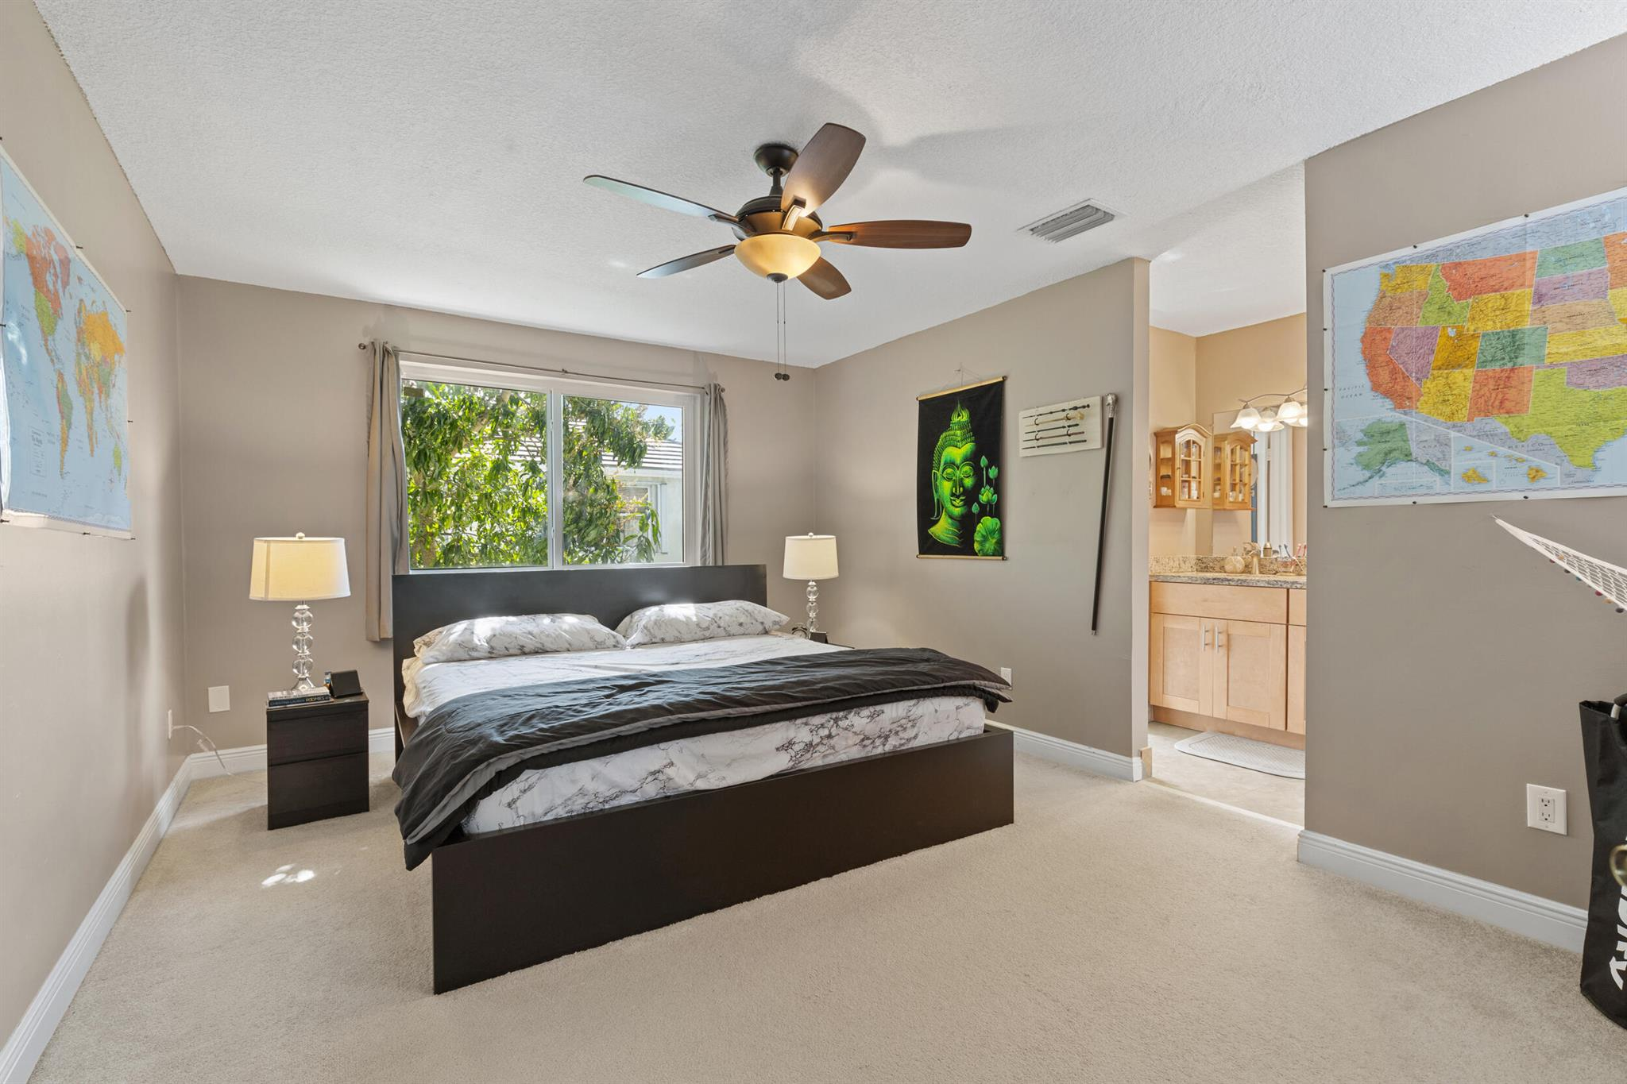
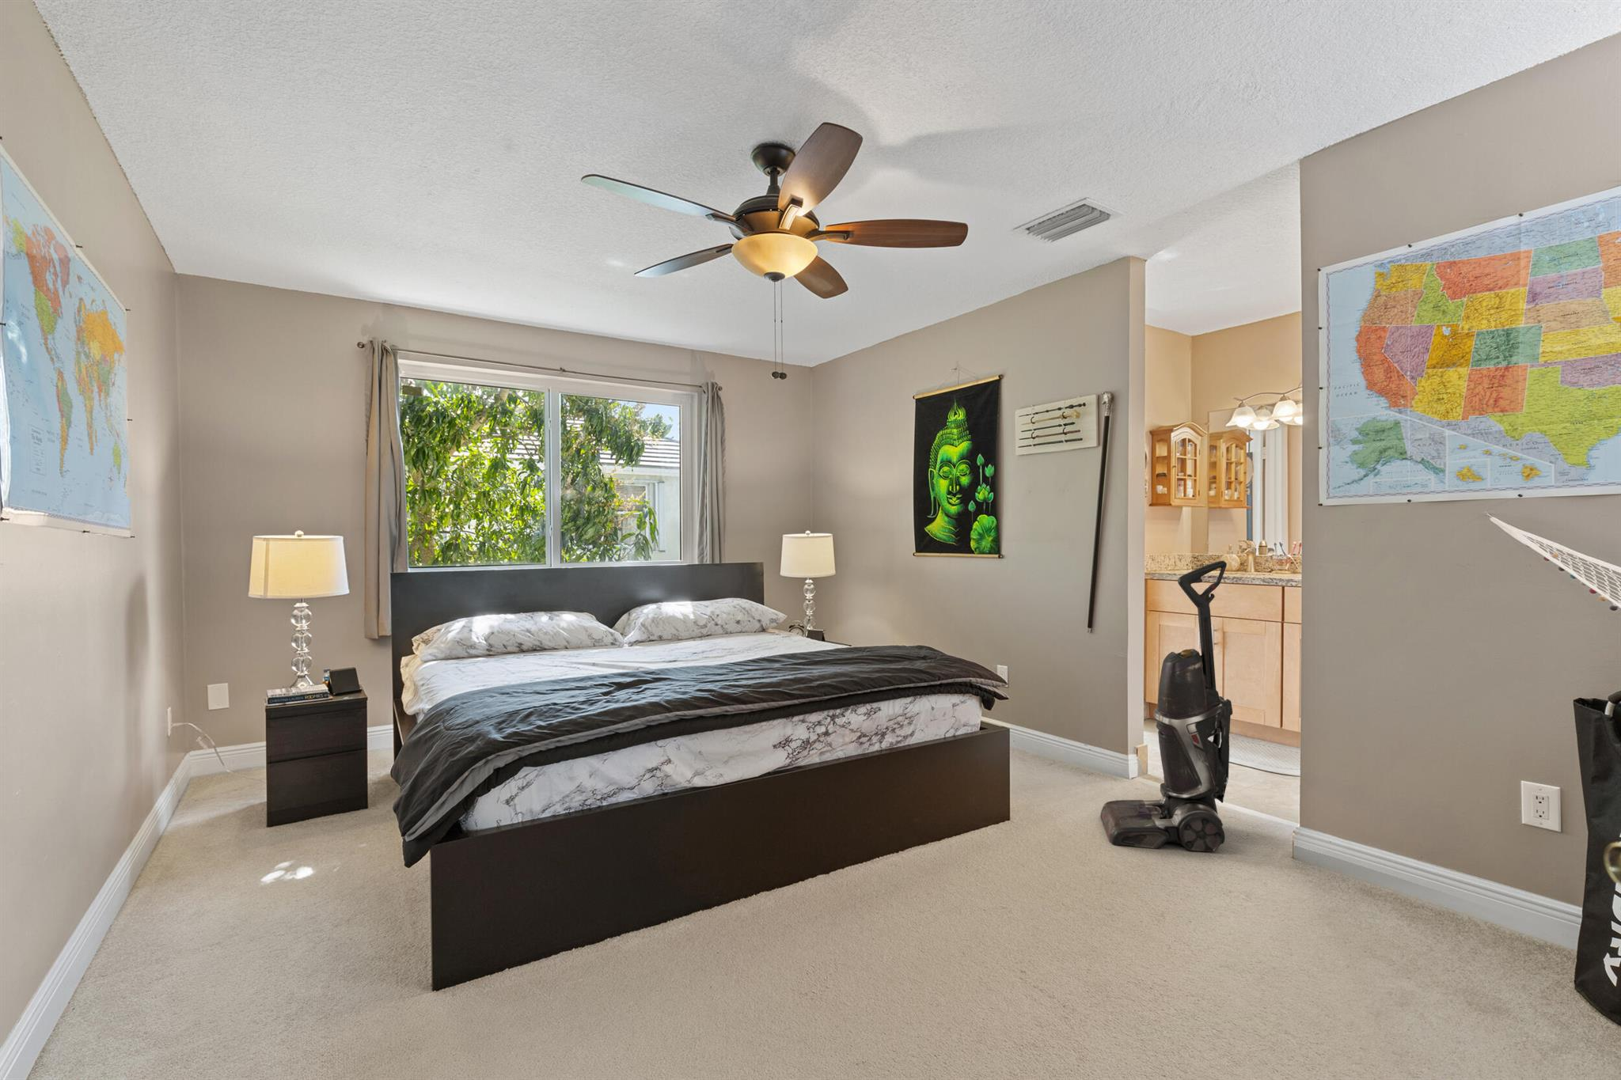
+ vacuum cleaner (1158, 697)
